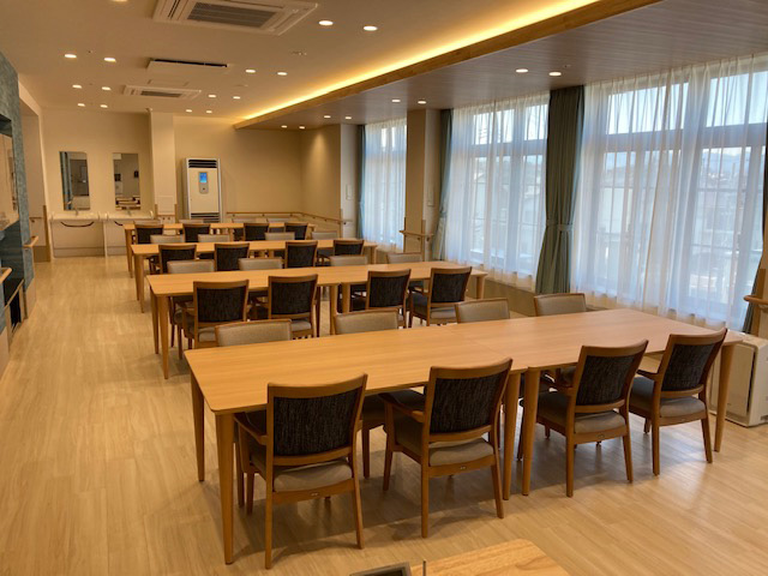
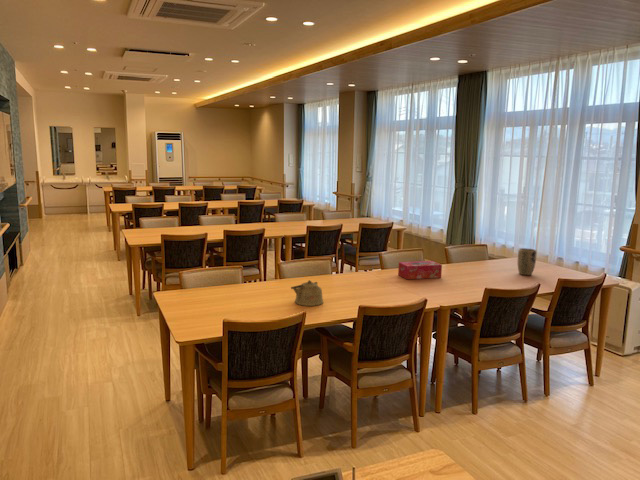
+ kettle (306, 291)
+ tissue box (419, 269)
+ plant pot (526, 261)
